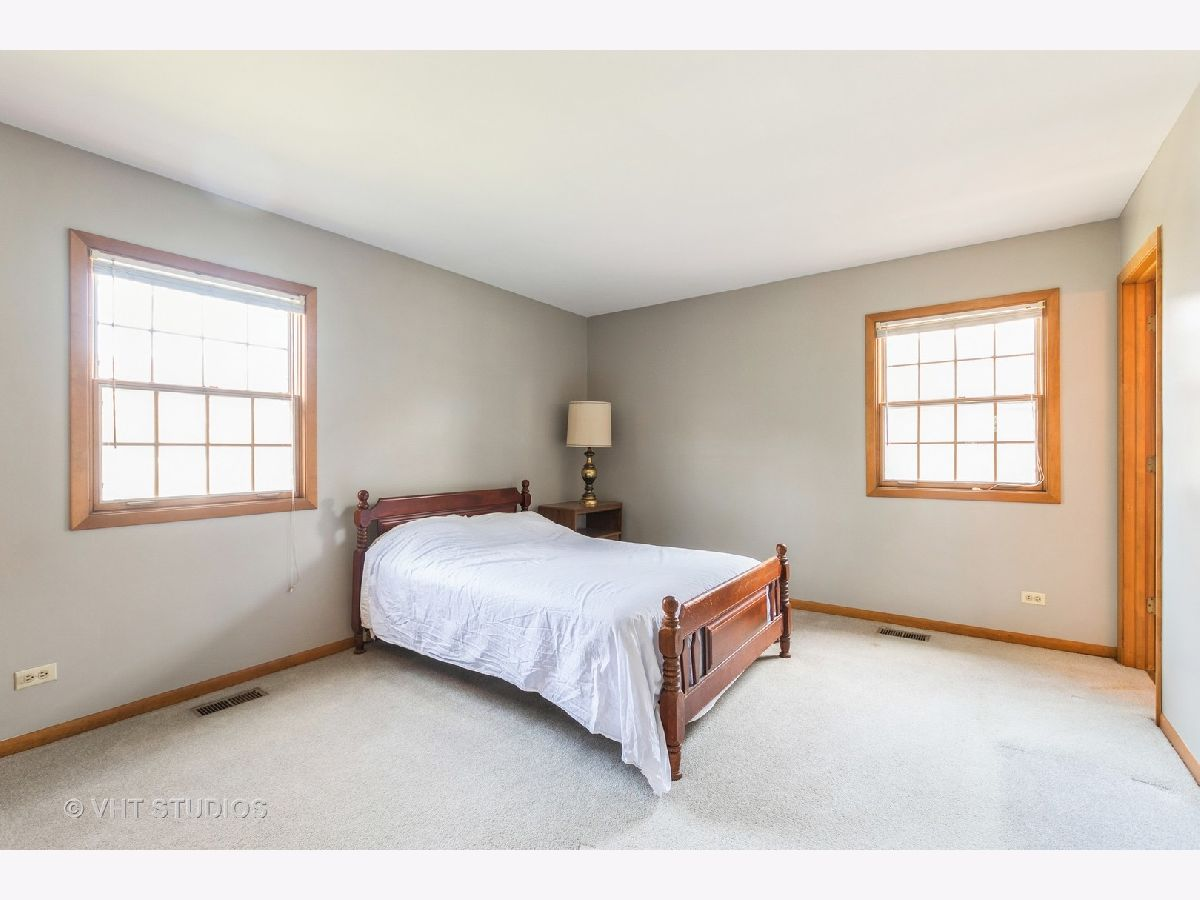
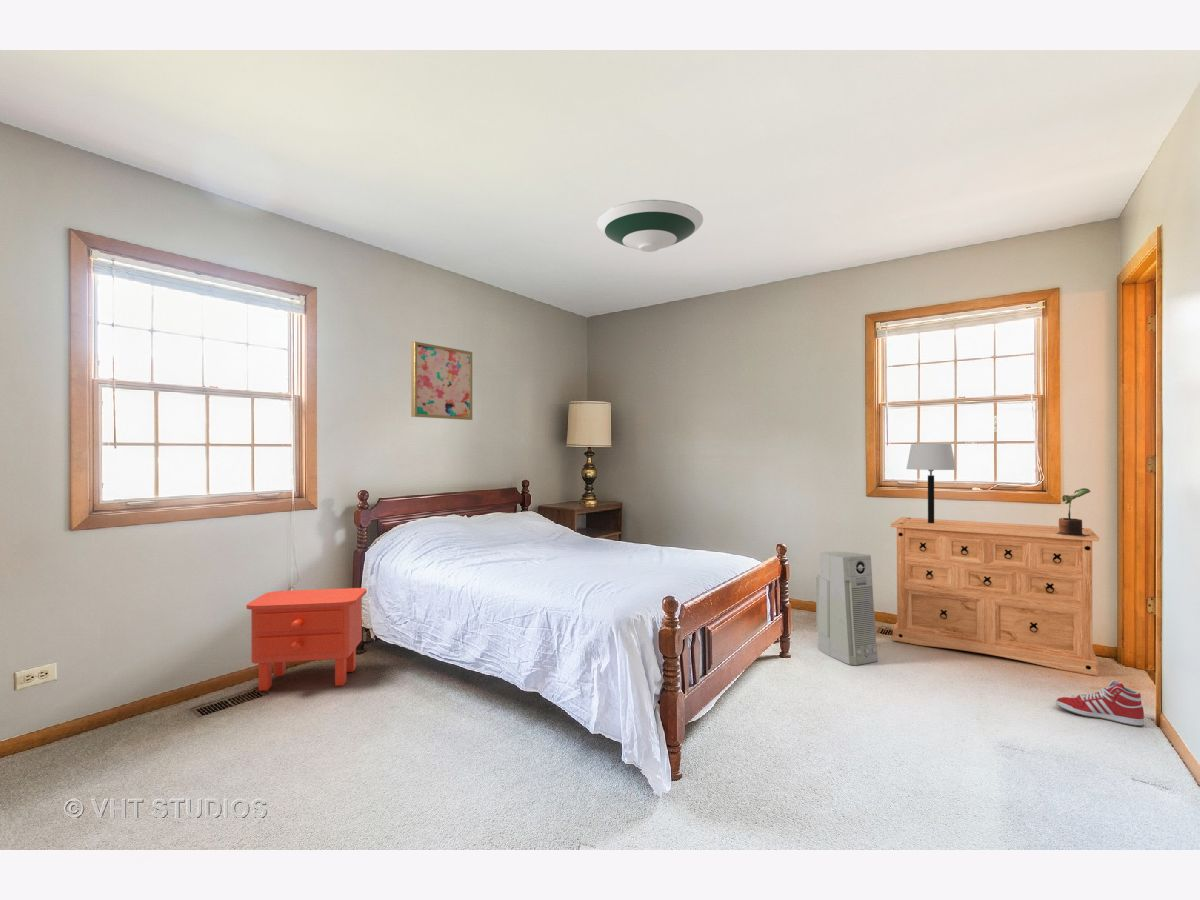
+ nightstand (309, 637)
+ potted plant (1069, 510)
+ sneaker (1098, 697)
+ wall art (443, 382)
+ air purifier (844, 603)
+ table lamp (930, 483)
+ dresser (987, 586)
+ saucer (649, 236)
